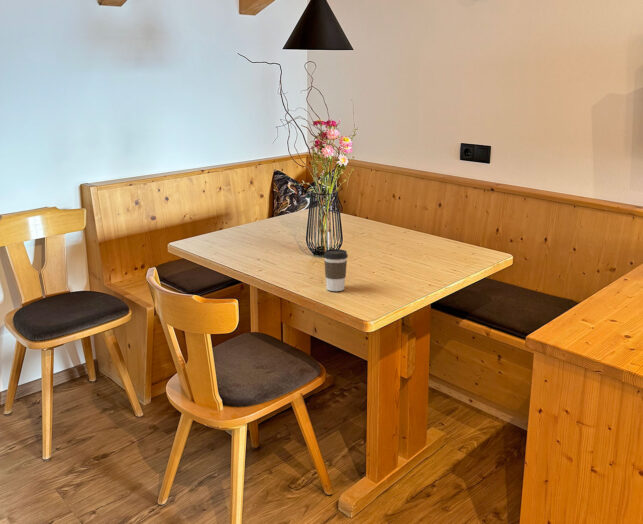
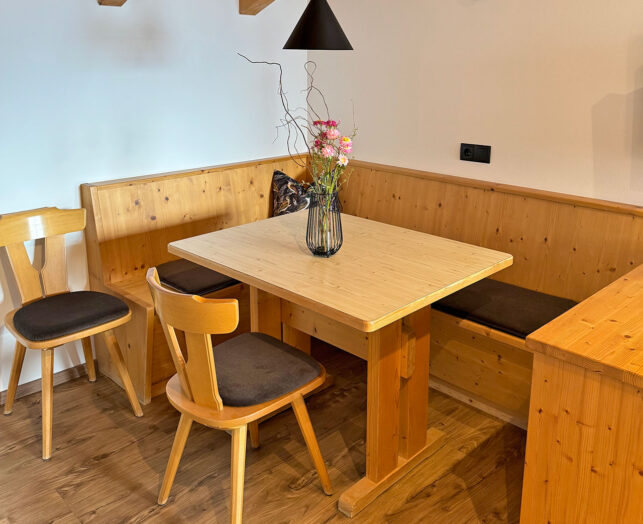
- coffee cup (335, 270)
